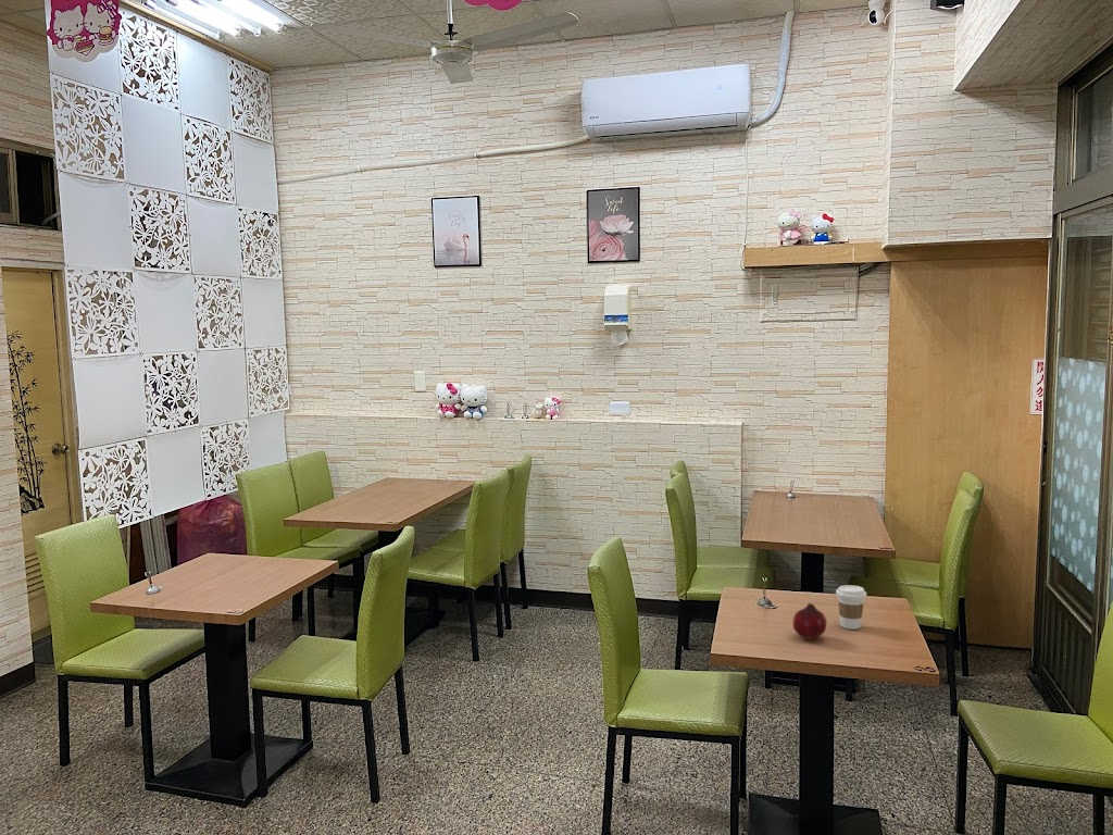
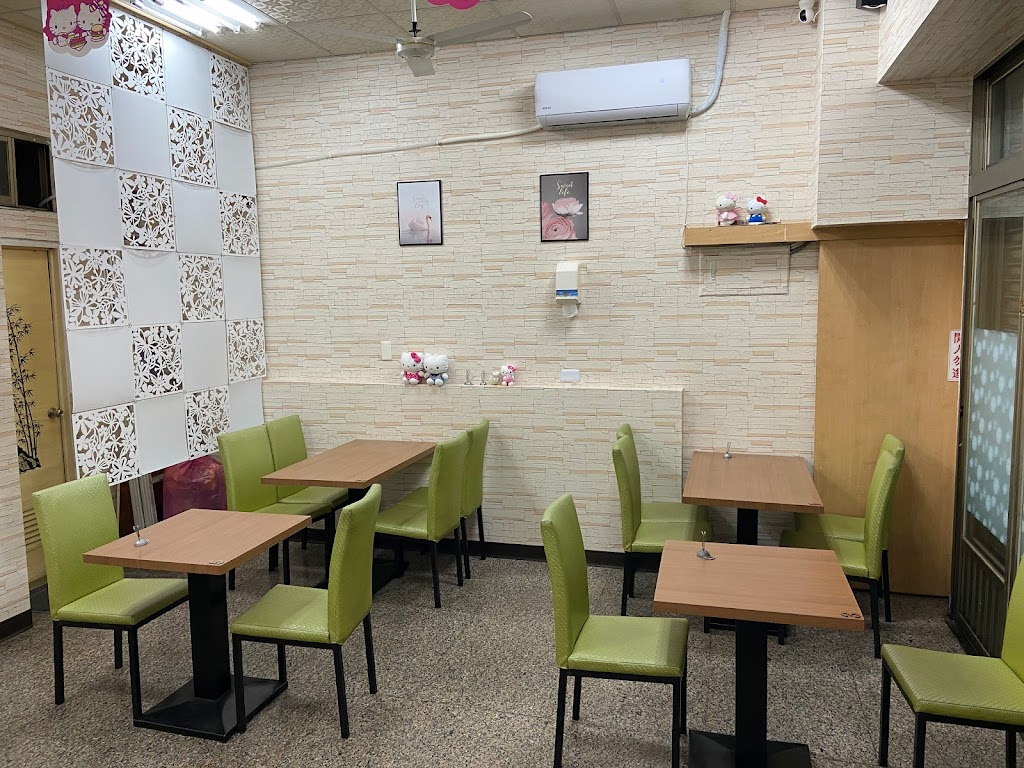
- coffee cup (850, 607)
- fruit (809, 621)
